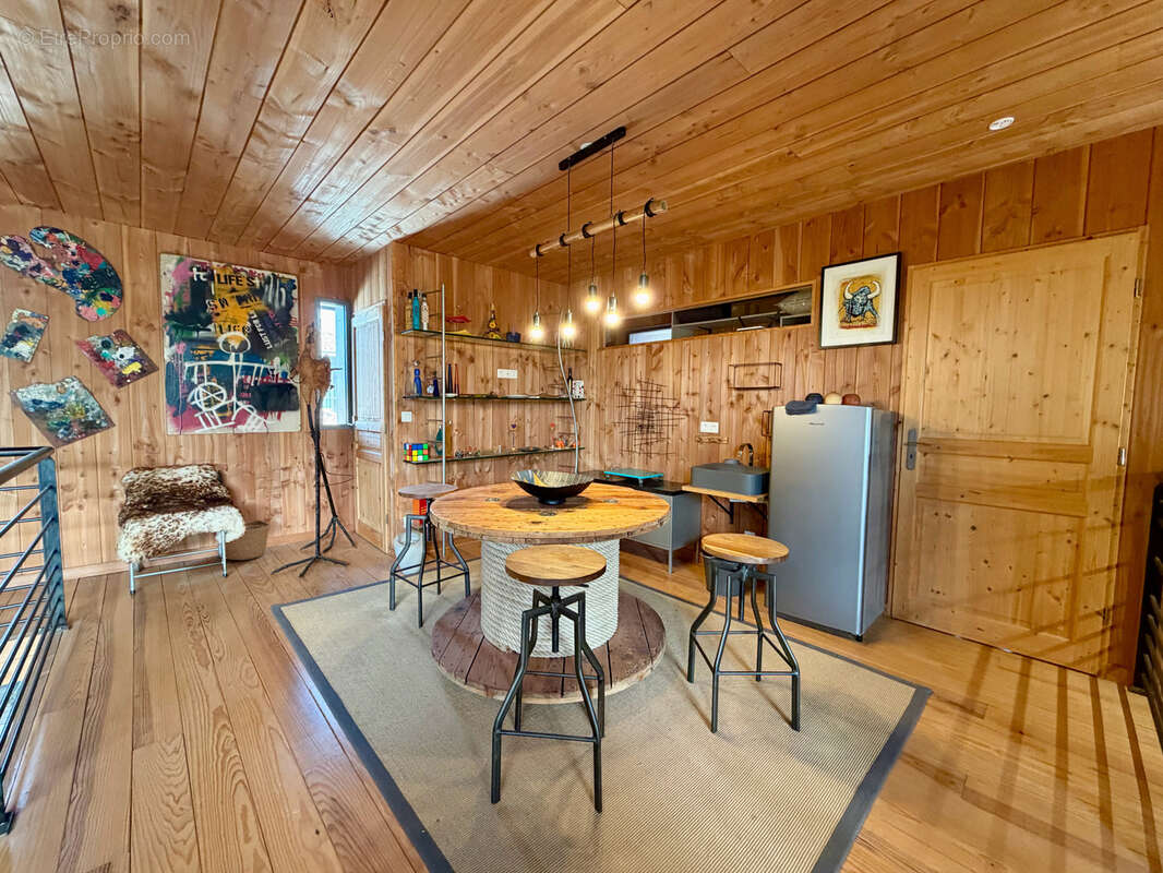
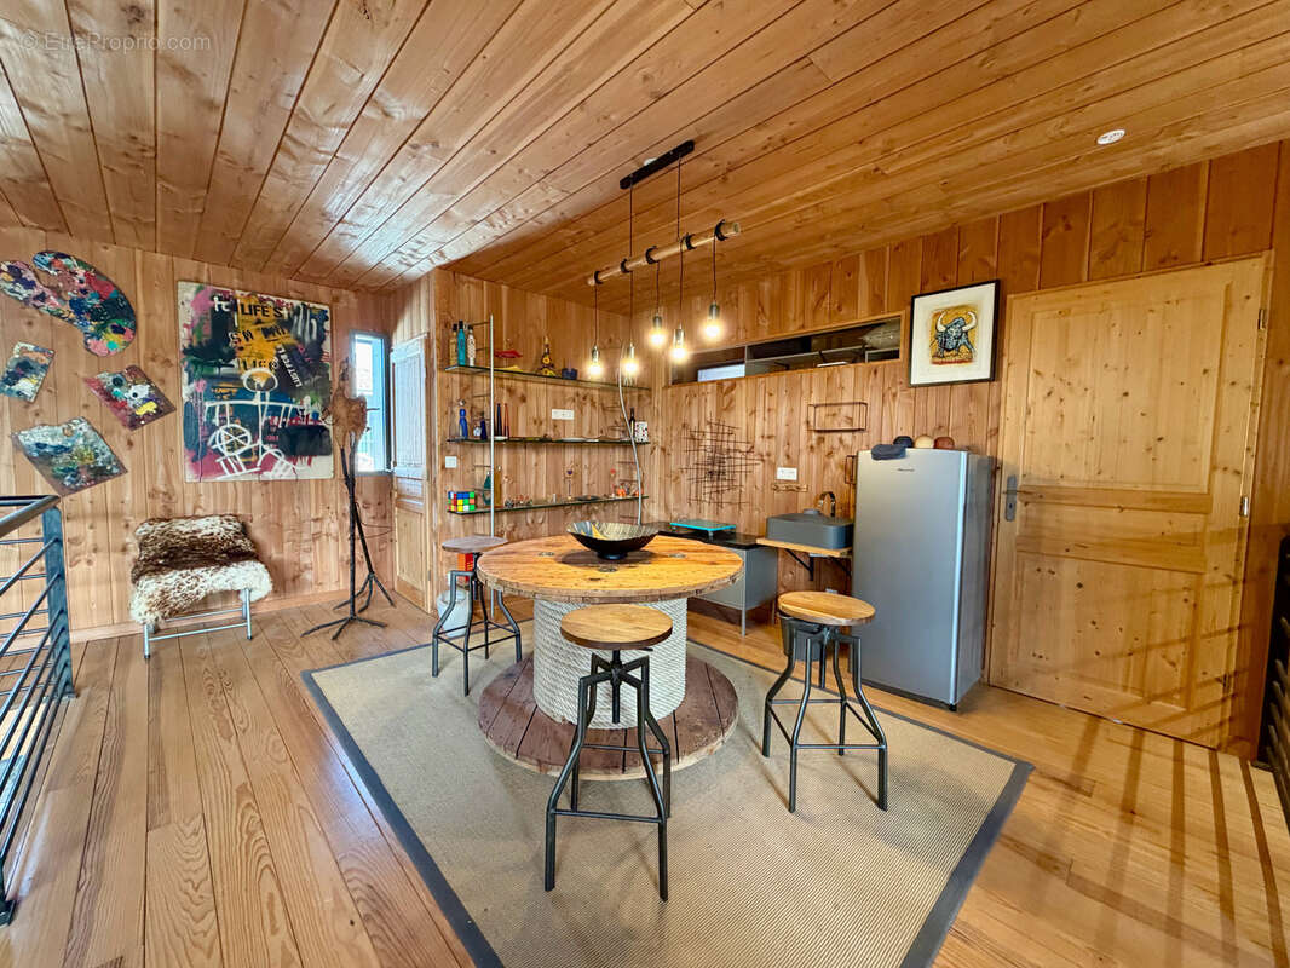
- basket (244, 538)
